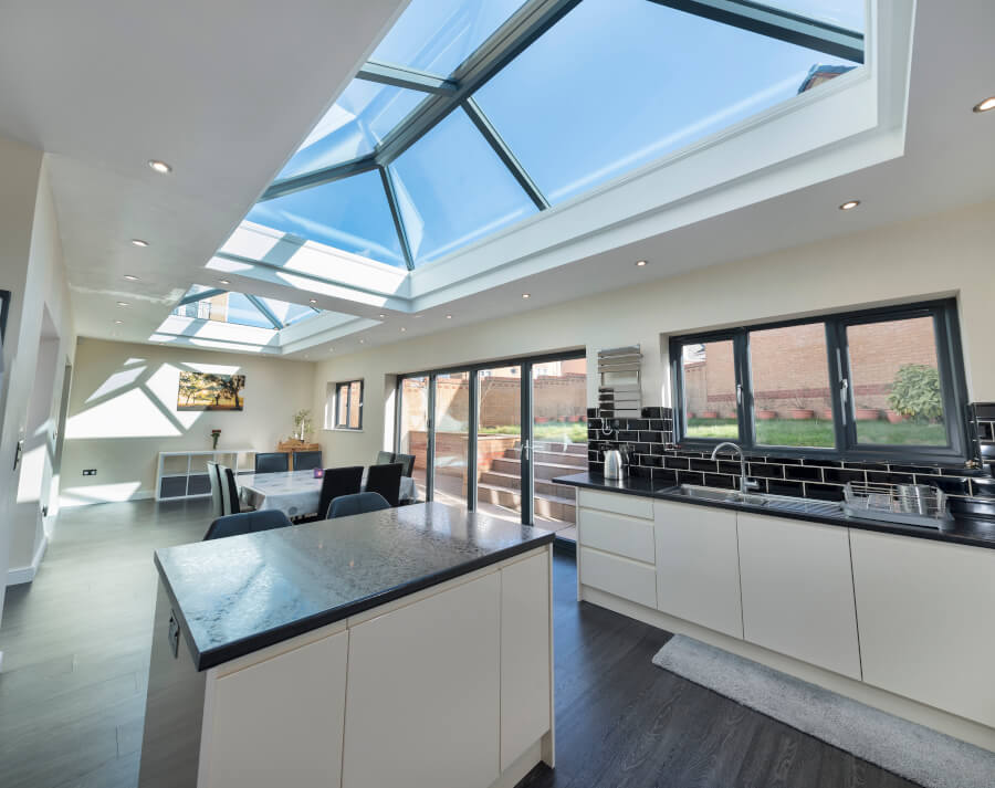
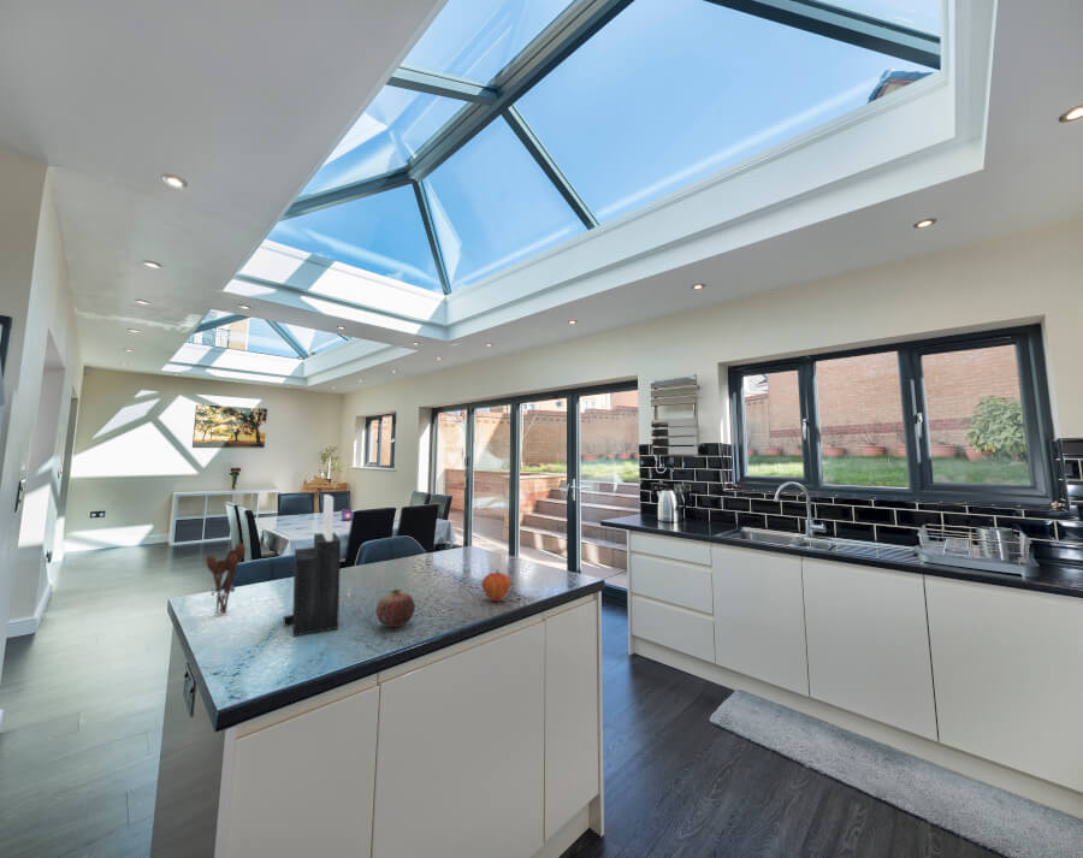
+ knife block (312, 558)
+ fruit (395, 606)
+ fruit (496, 584)
+ utensil holder (226, 579)
